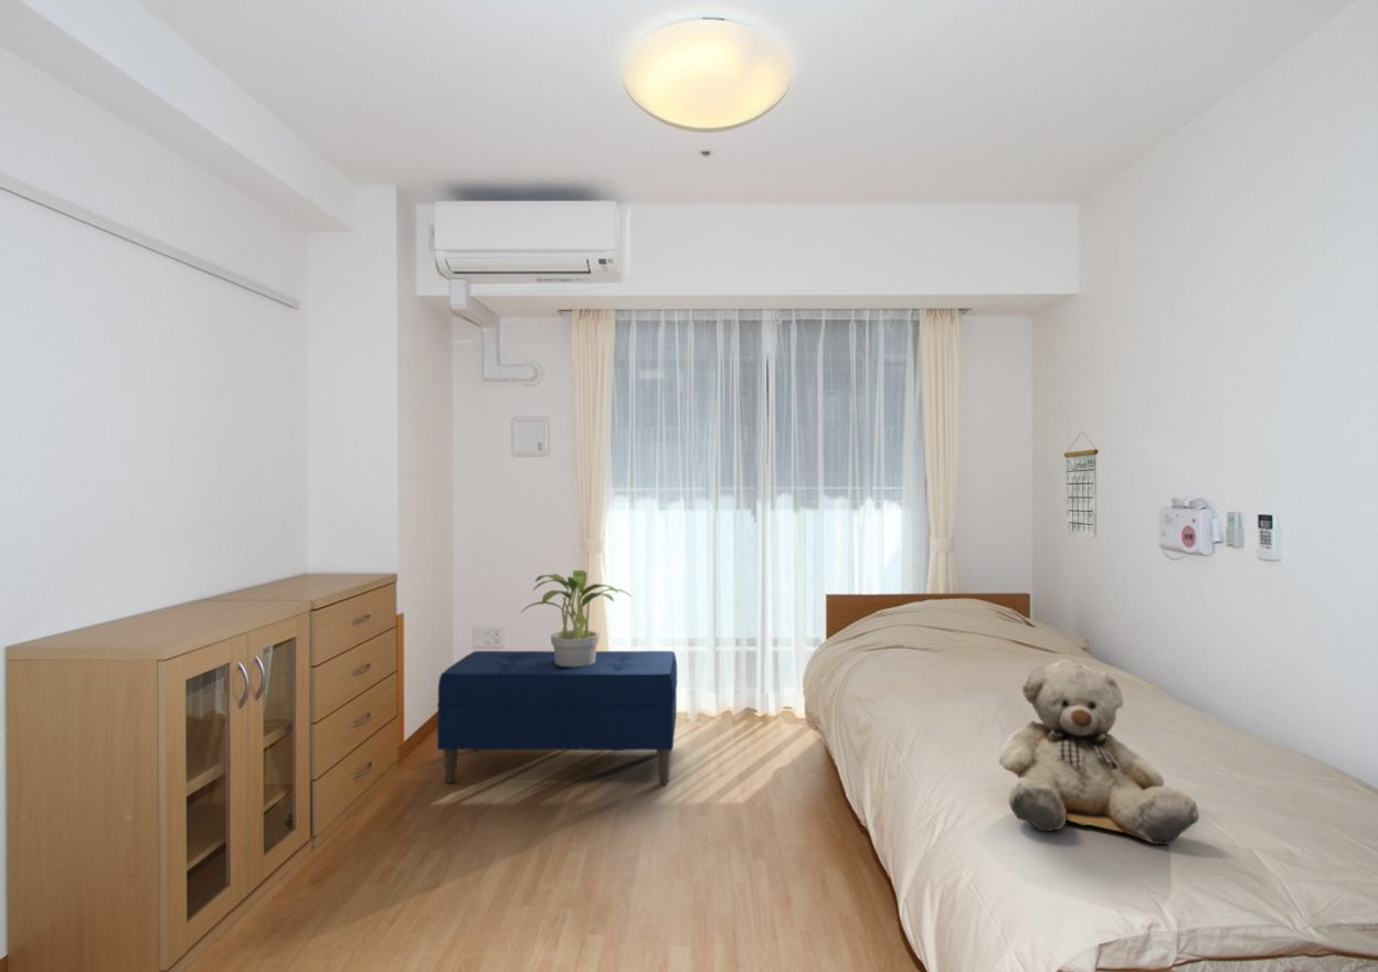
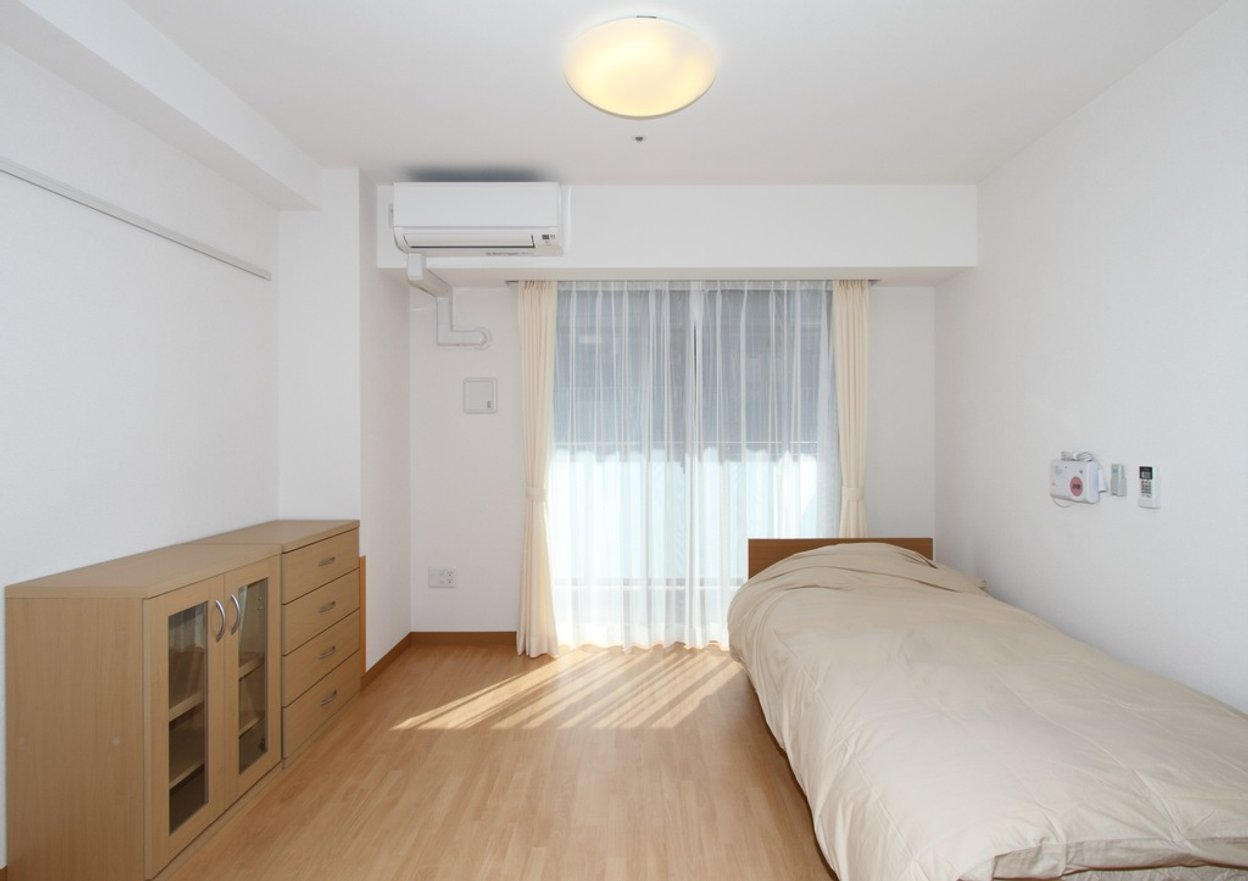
- bench (564, 713)
- calendar (1080, 483)
- teddy bear (1077, 739)
- potted plant (576, 617)
